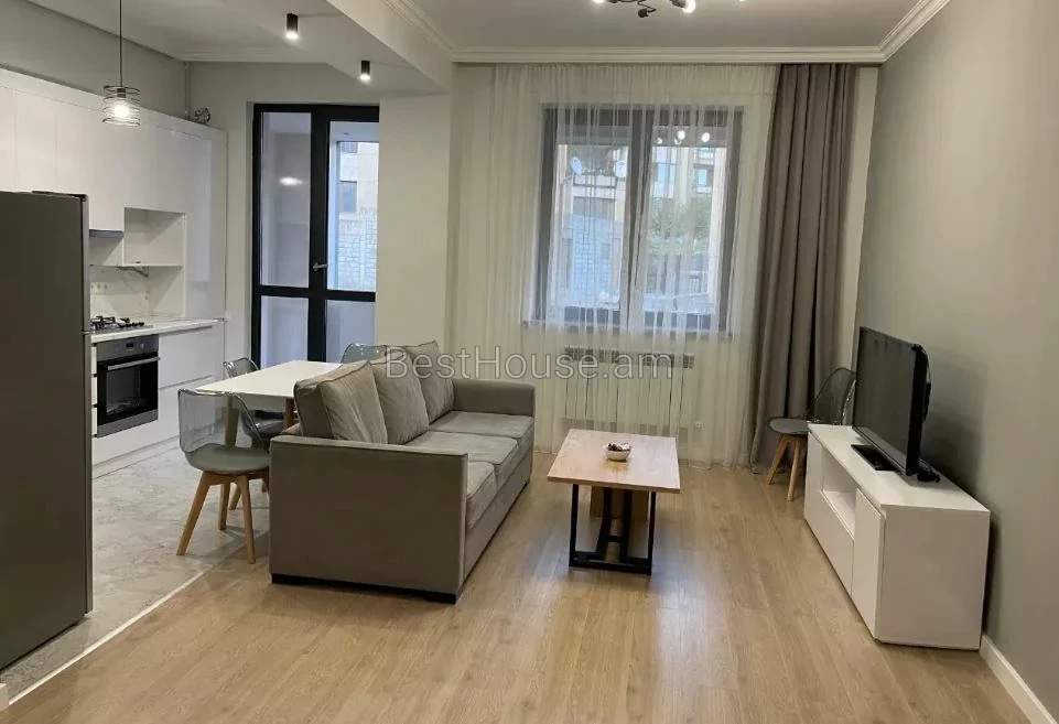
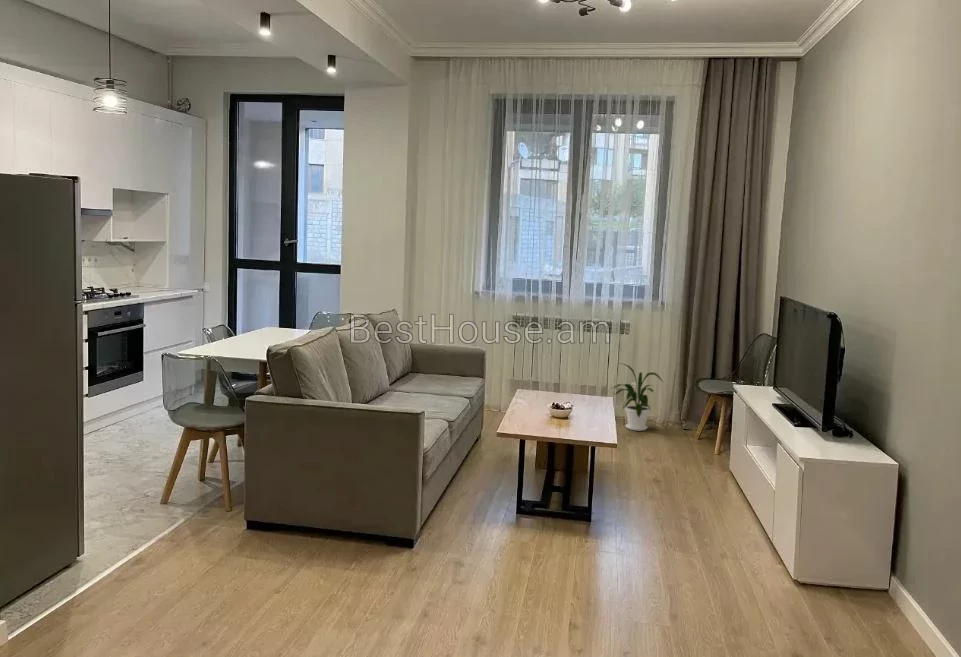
+ house plant (636, 396)
